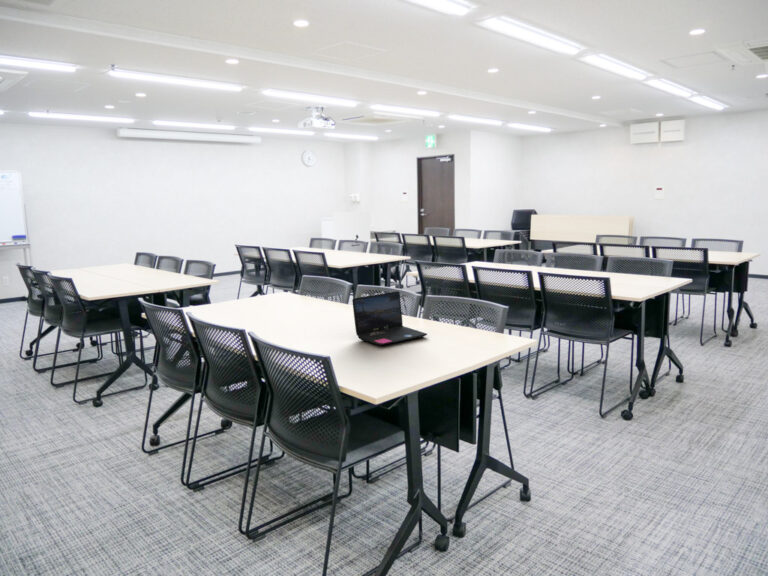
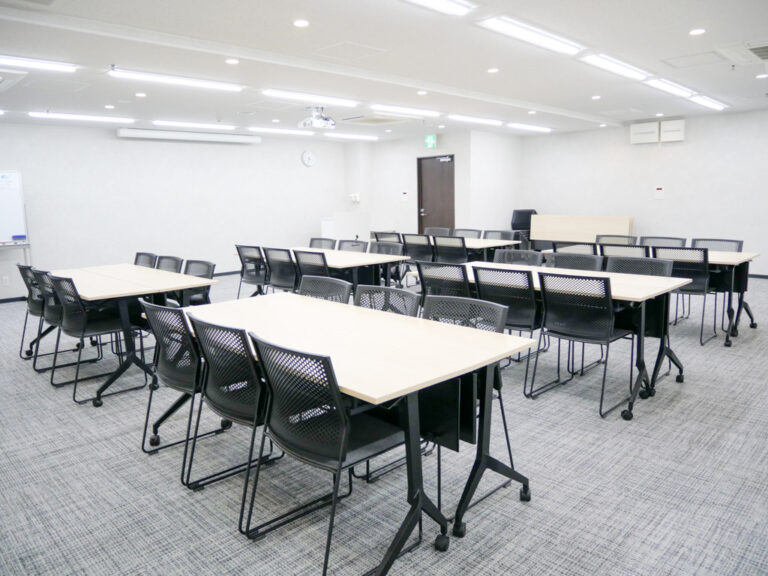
- laptop (390, 317)
